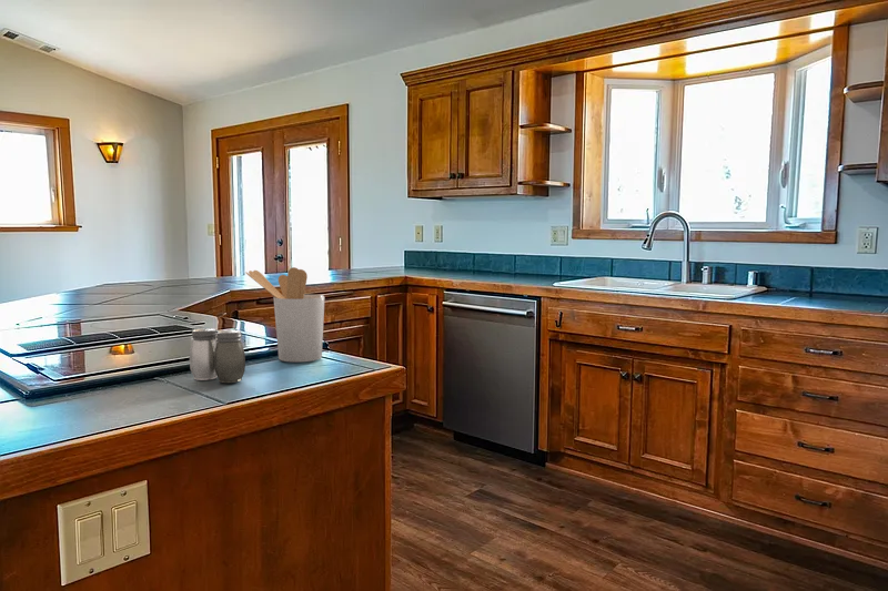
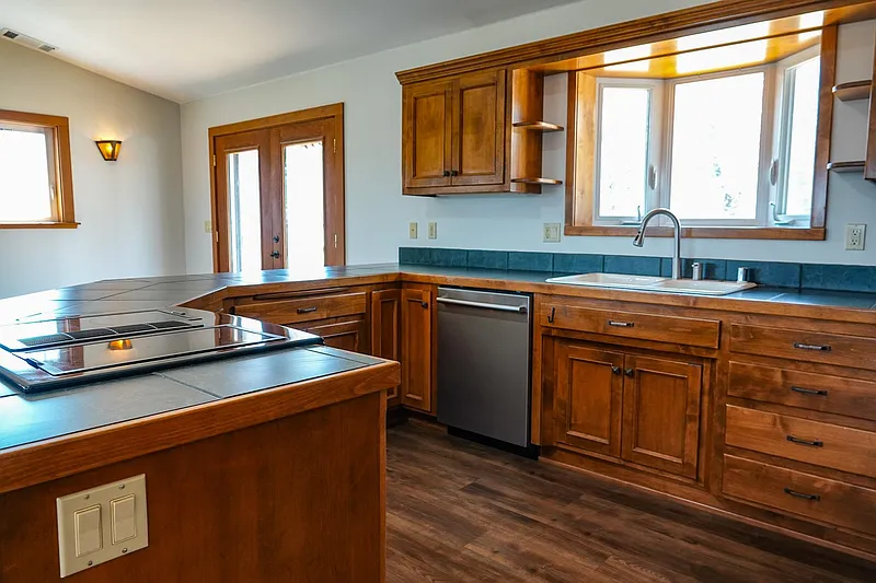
- salt and pepper shaker (216, 354)
- utensil holder (285, 313)
